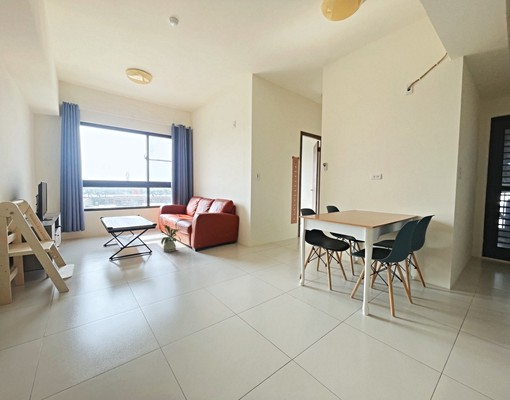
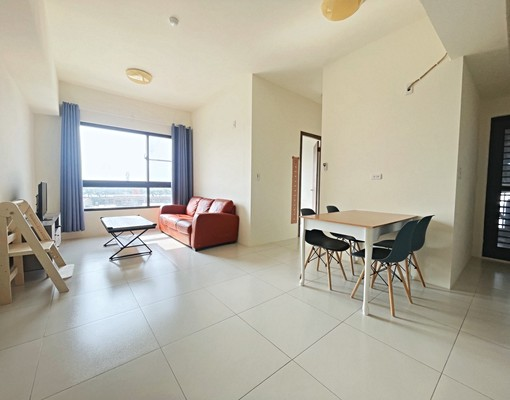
- house plant (172, 237)
